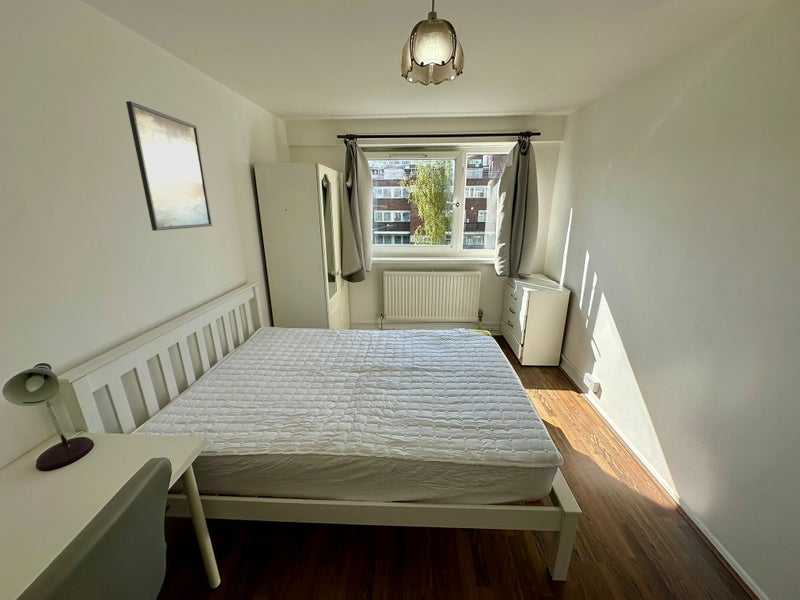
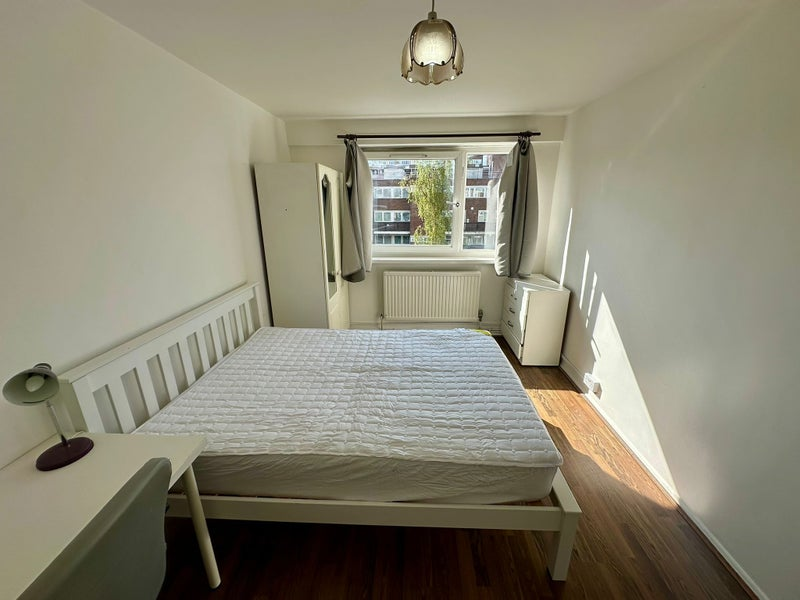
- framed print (176, 174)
